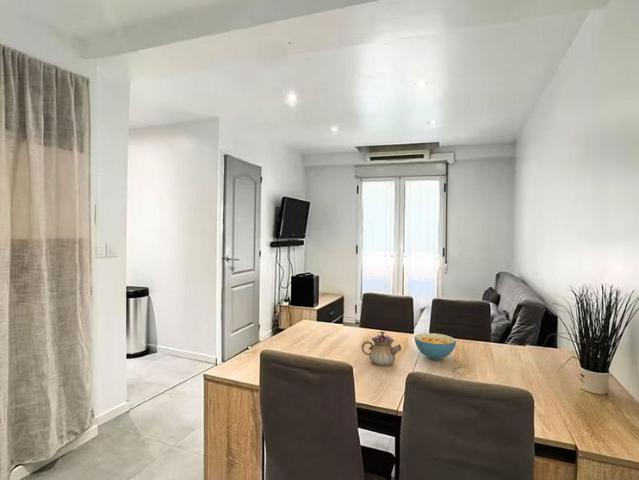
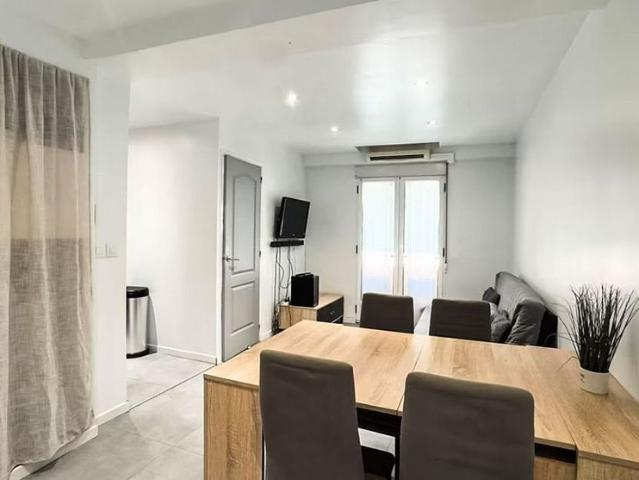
- cereal bowl (434, 348)
- teapot (380, 346)
